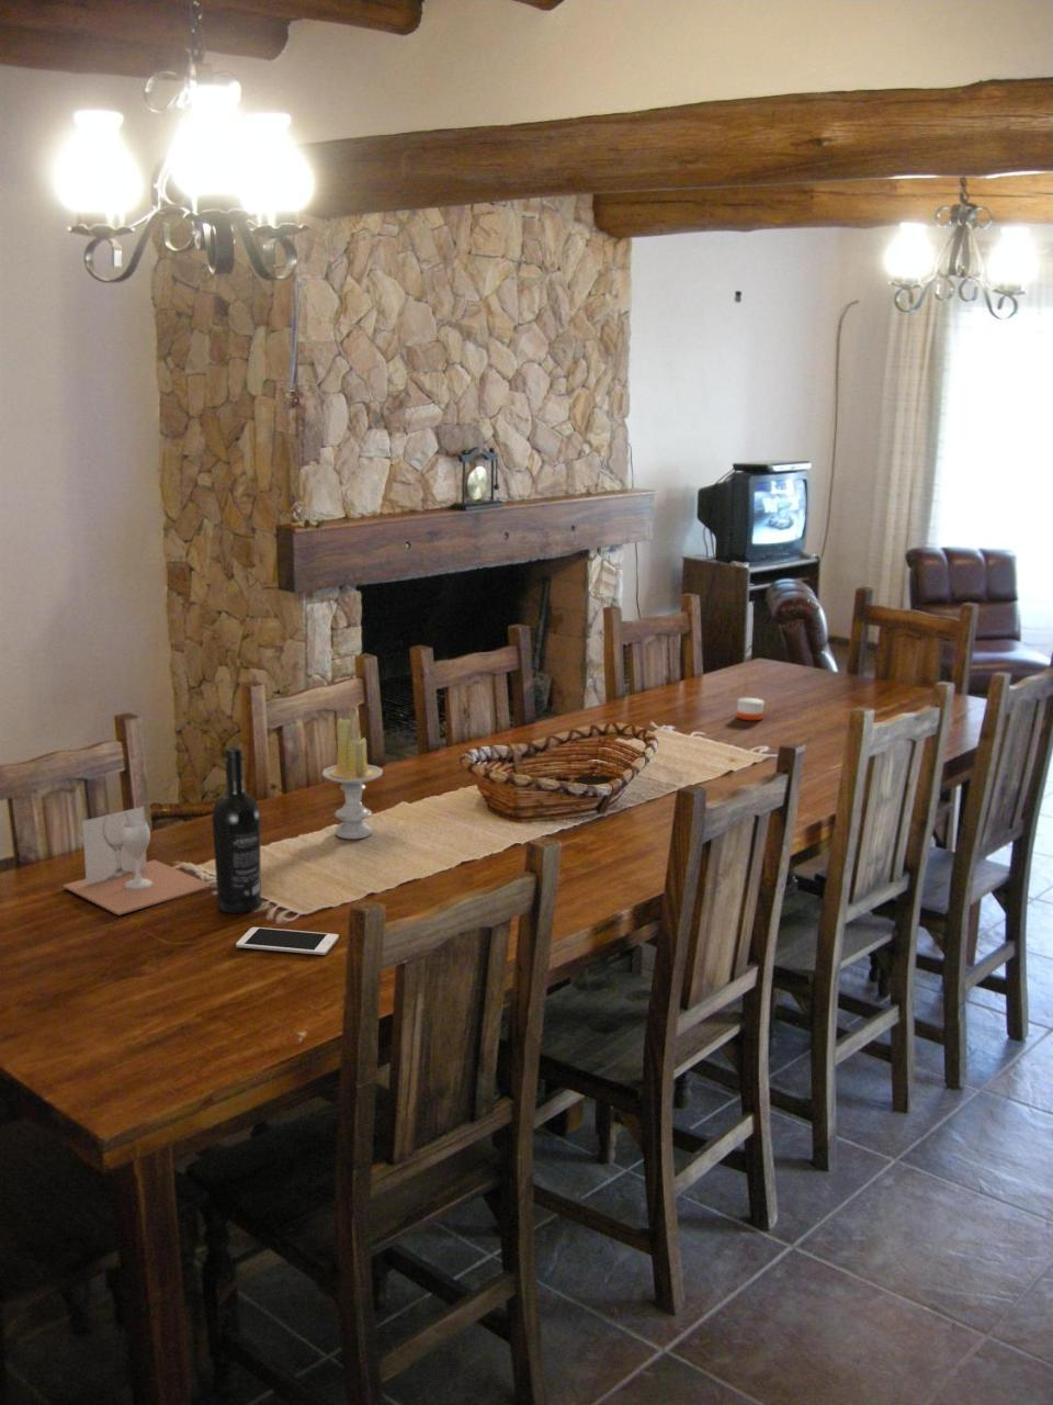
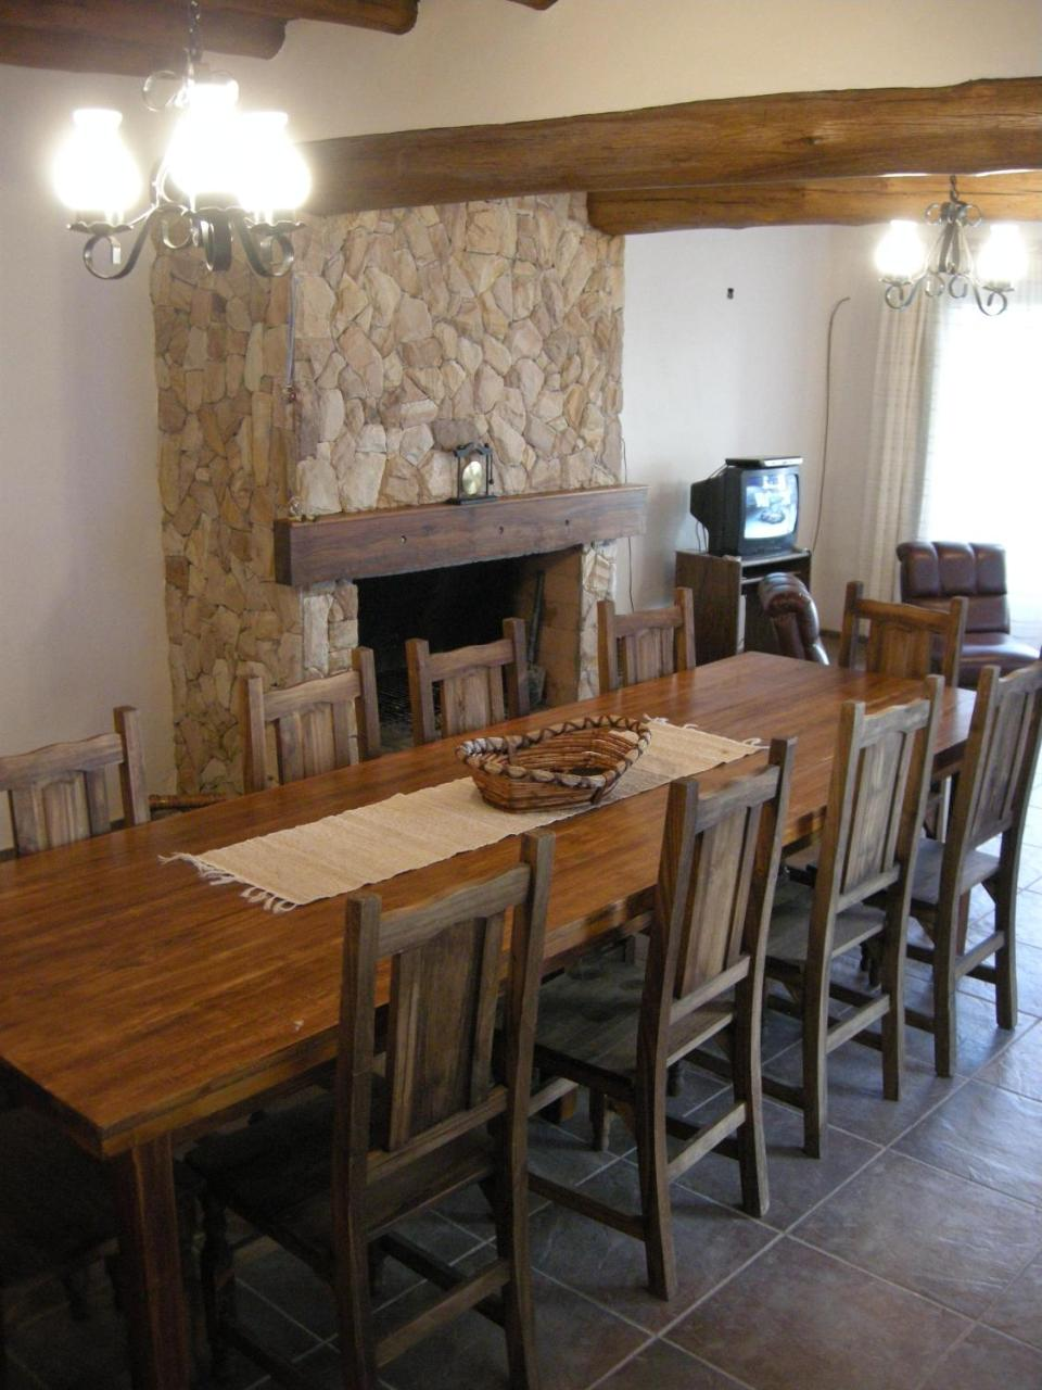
- wine bottle (236, 828)
- wine glass (135, 854)
- candle (352, 776)
- candle (750, 699)
- cell phone (288, 940)
